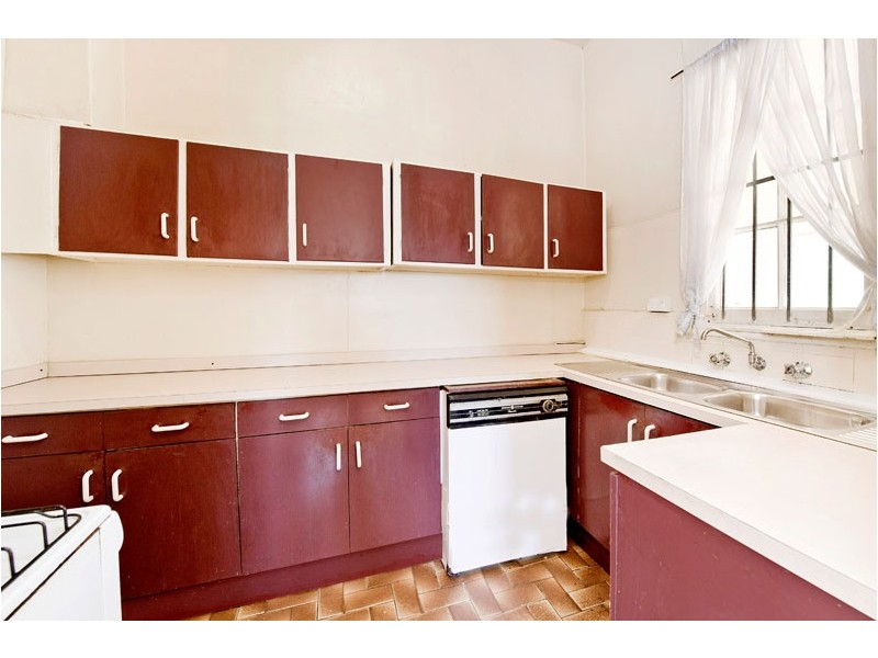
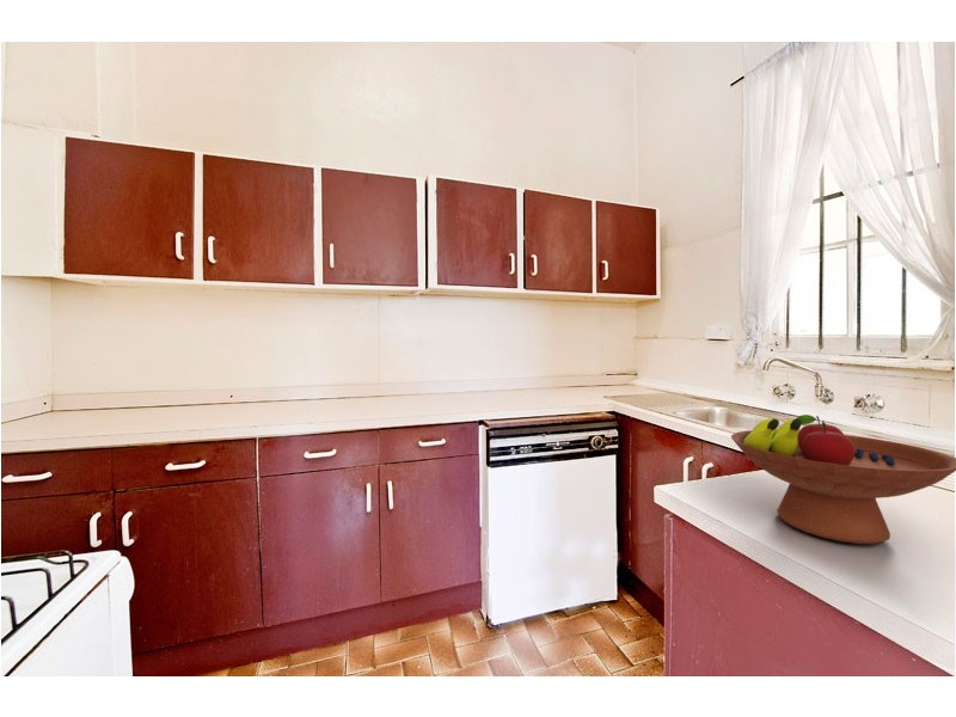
+ fruit bowl (831, 470)
